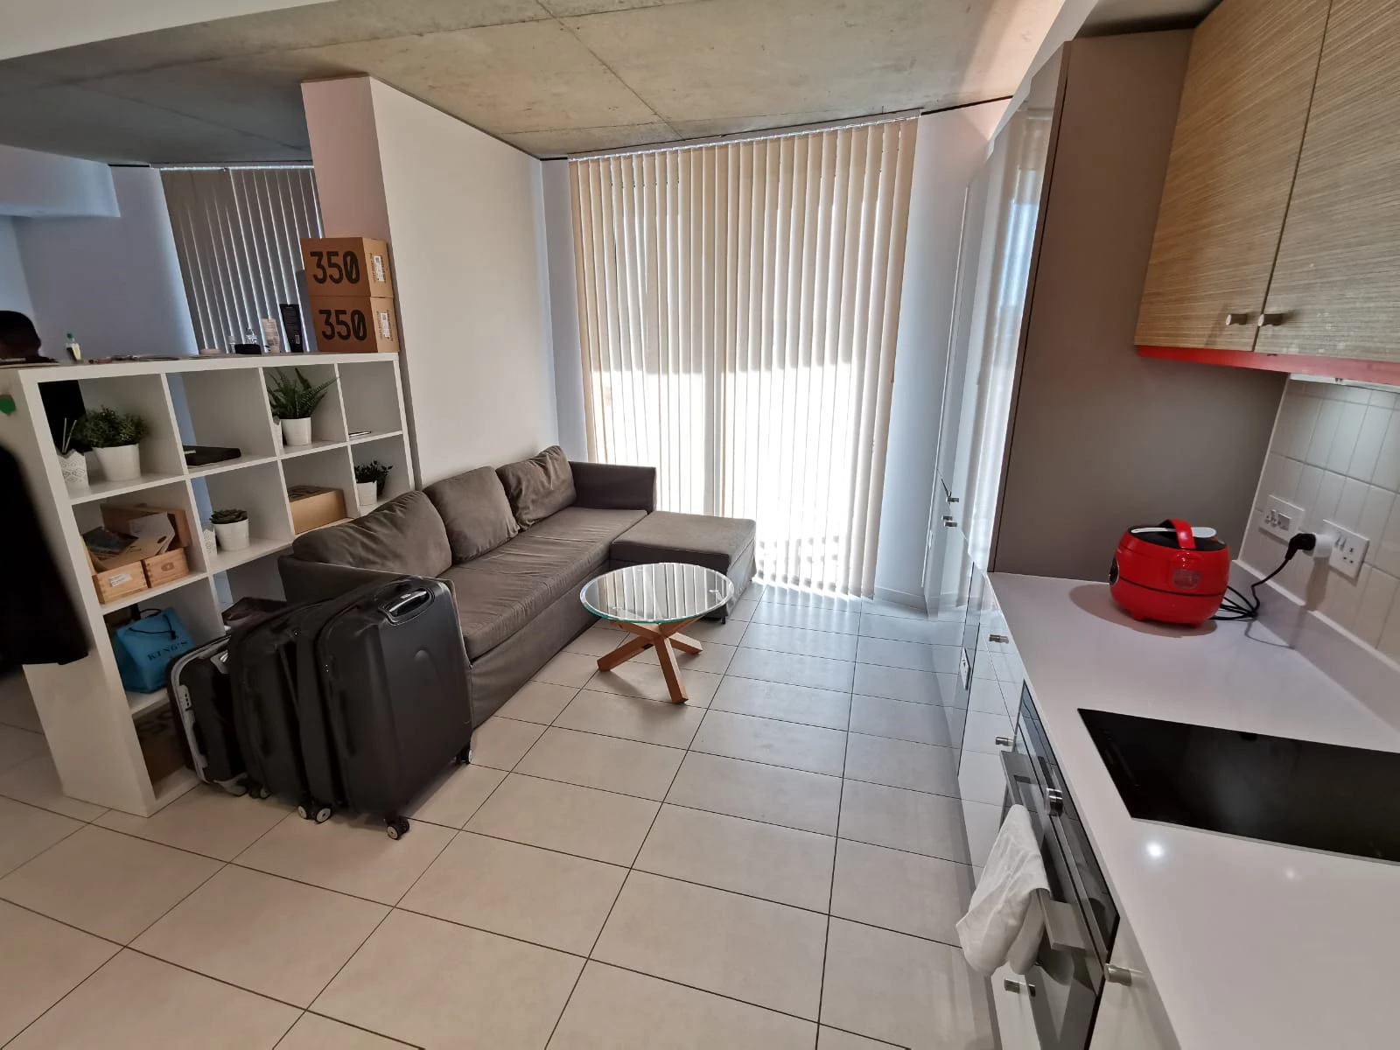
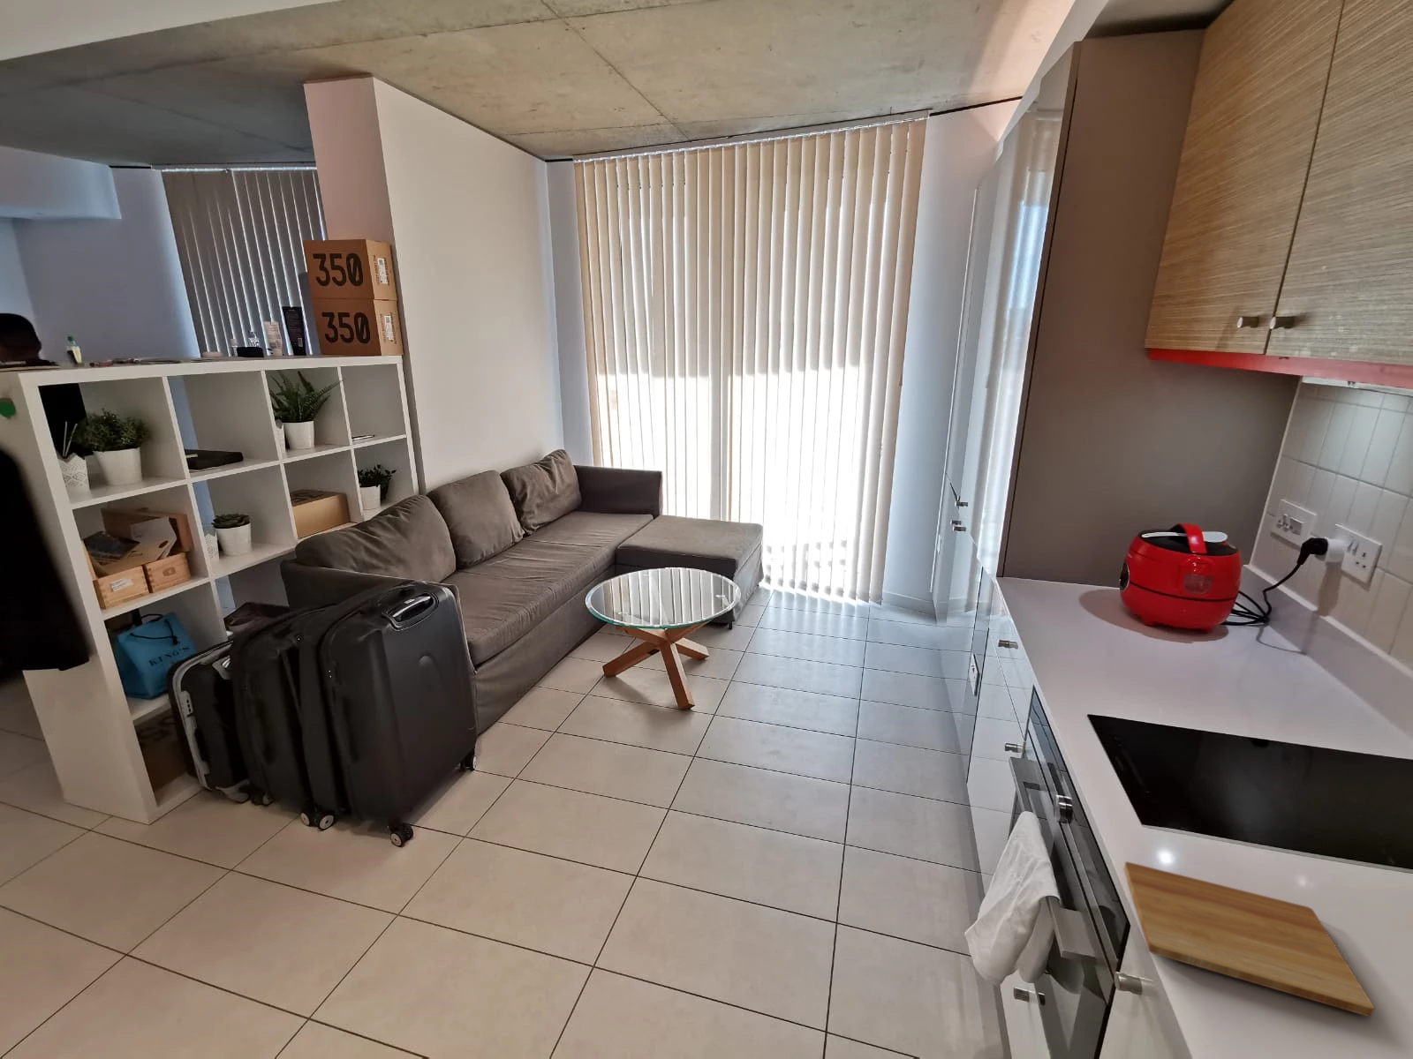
+ cutting board (1233, 929)
